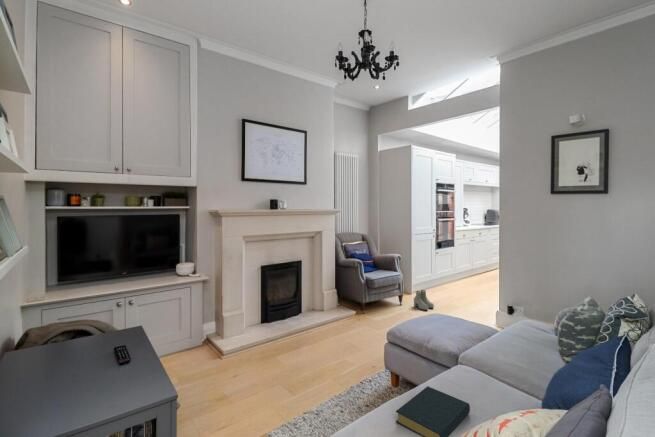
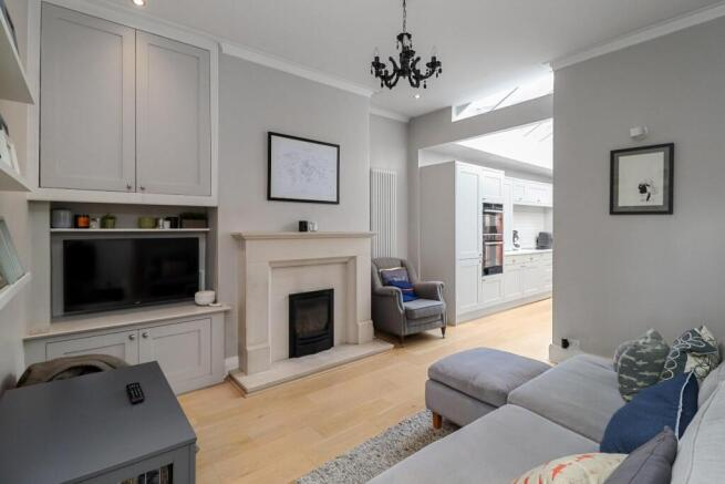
- boots (423, 299)
- hardback book (433, 412)
